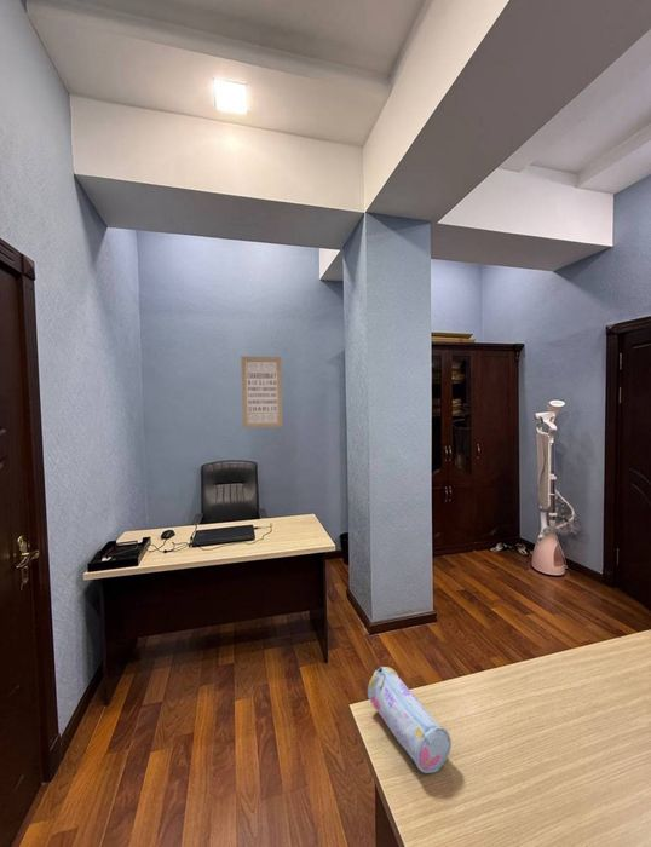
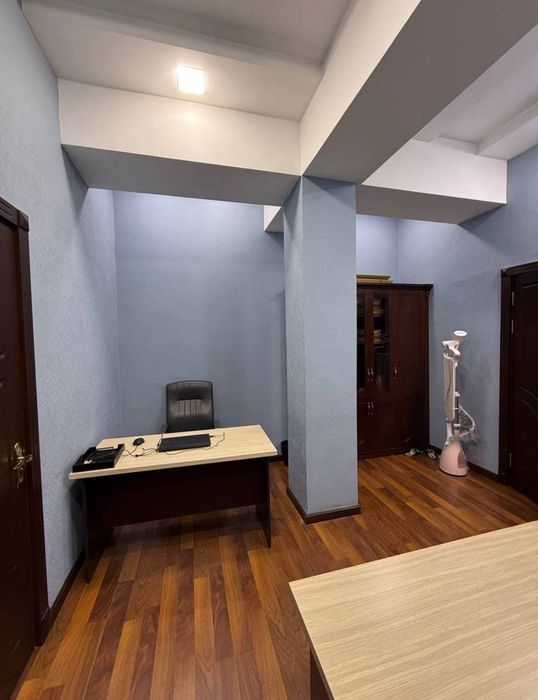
- wall art (261, 392)
- pencil case (405, 713)
